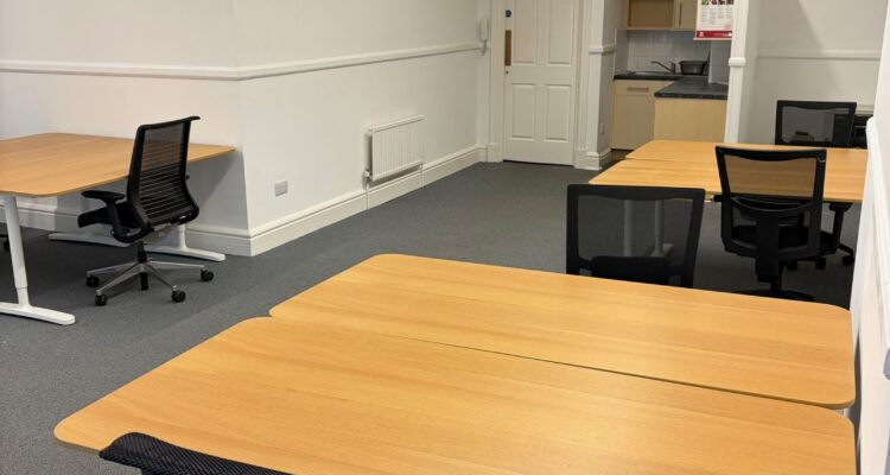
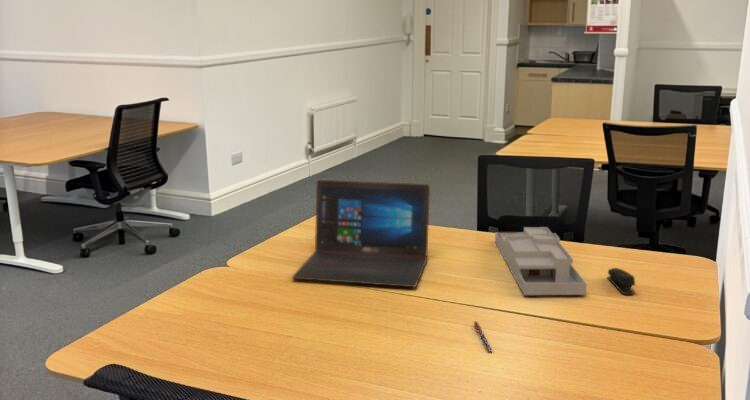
+ laptop (363, 230)
+ desk organizer (536, 252)
+ stapler (621, 277)
+ pen (482, 335)
